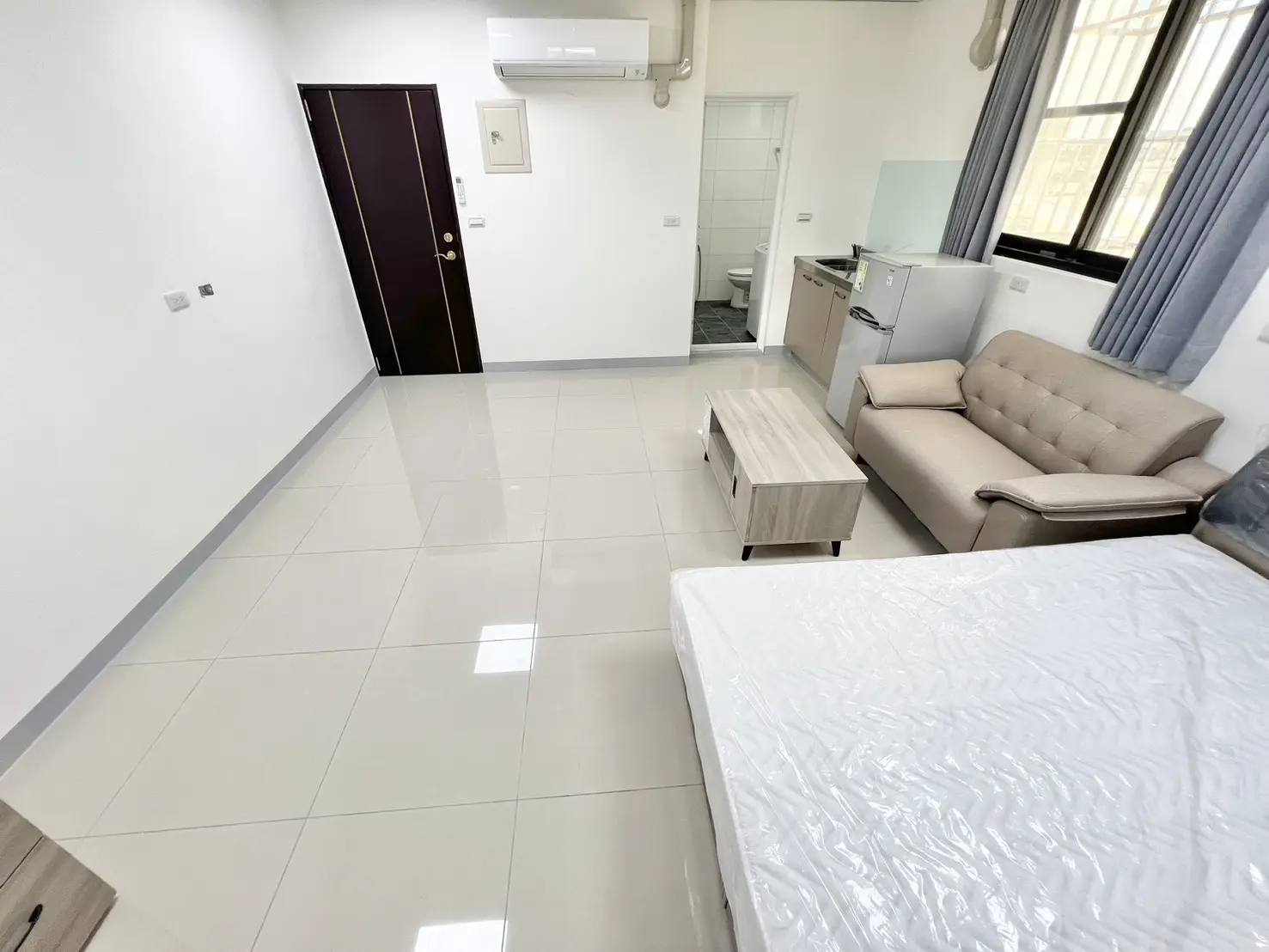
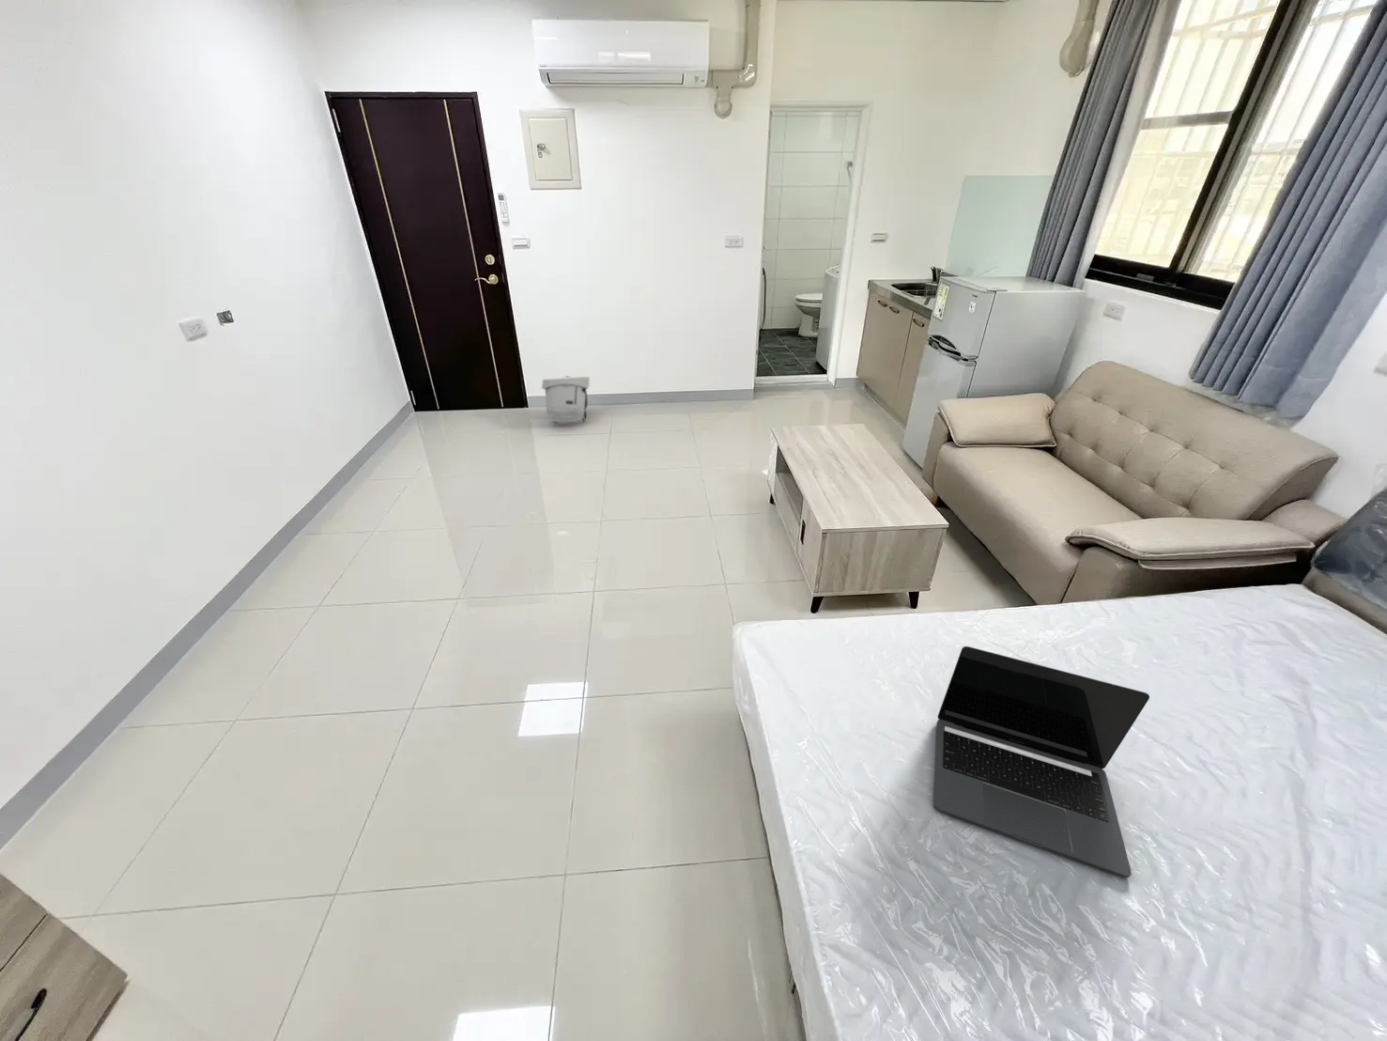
+ backpack (566, 399)
+ laptop (1039, 752)
